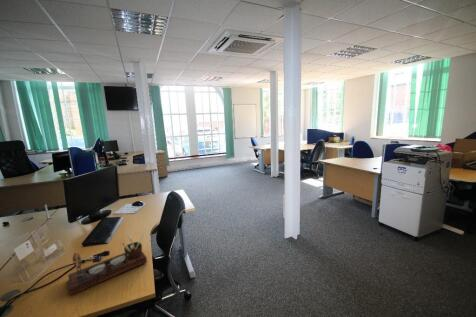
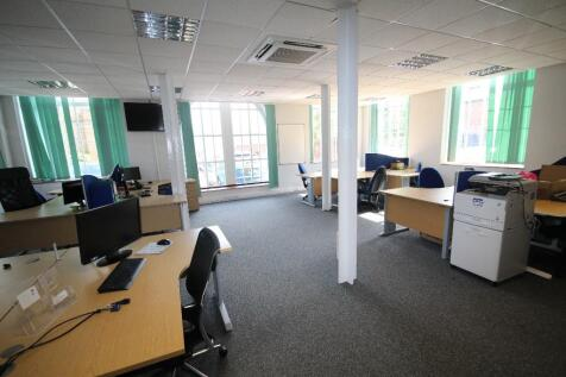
- desk organizer (112, 257)
